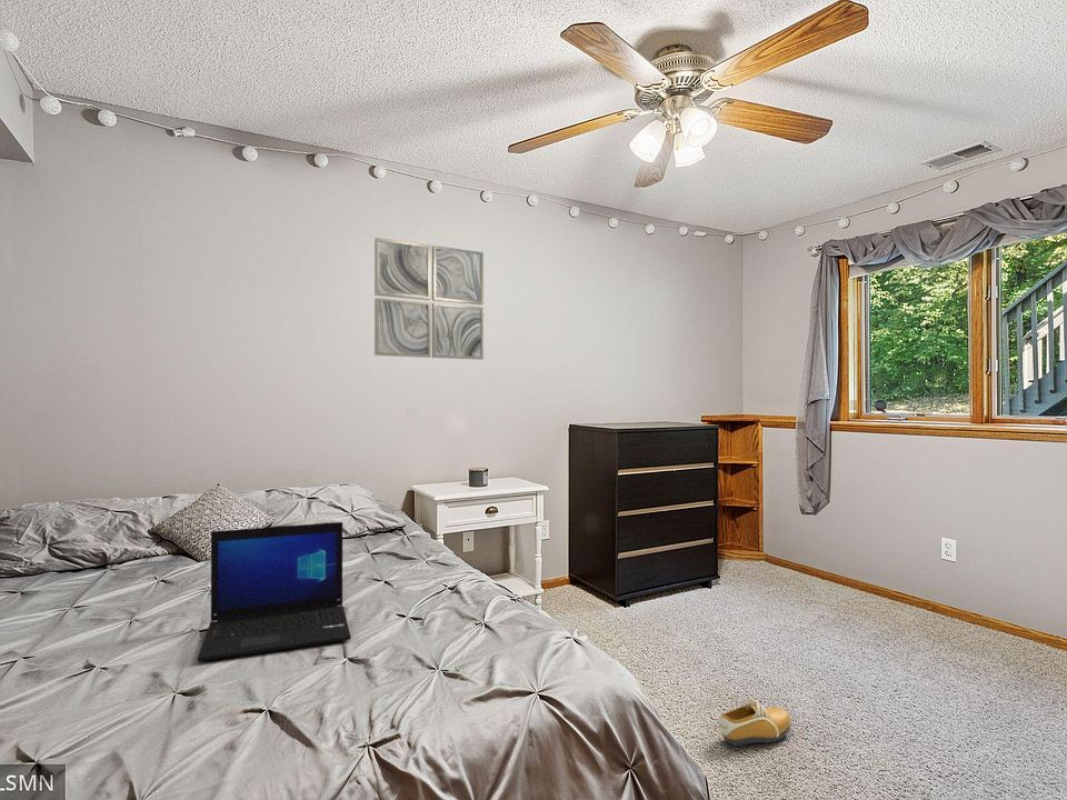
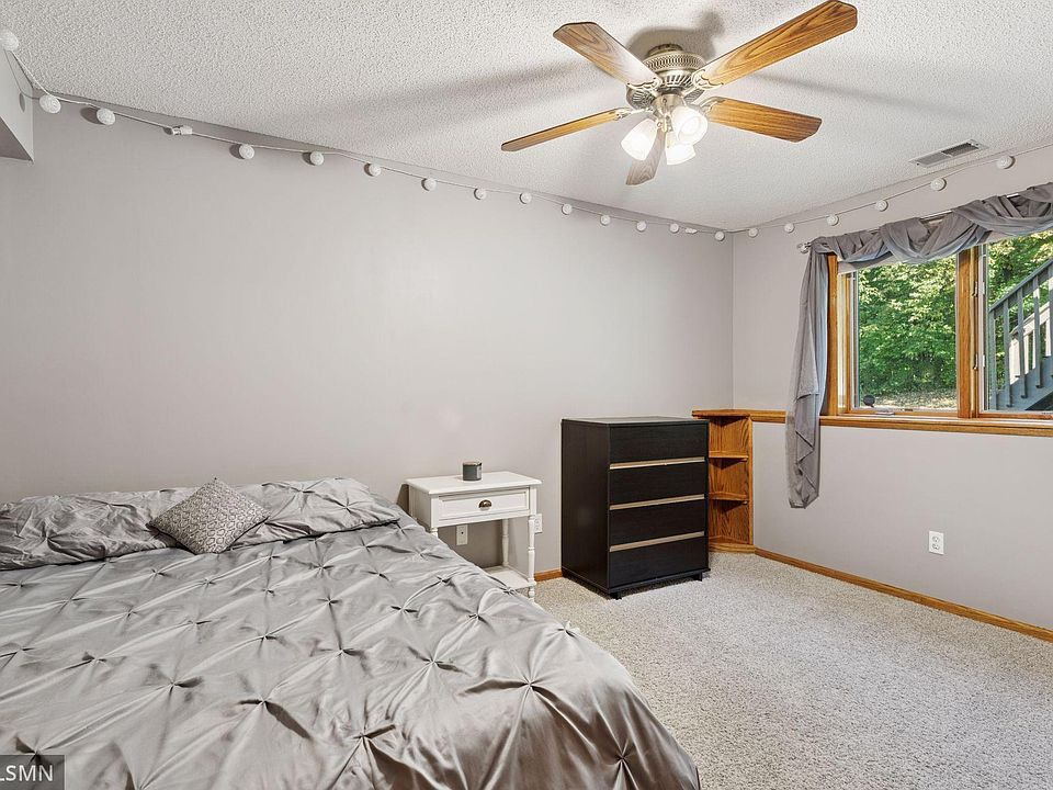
- shoe (756, 719)
- laptop (278, 583)
- wall art (430, 302)
